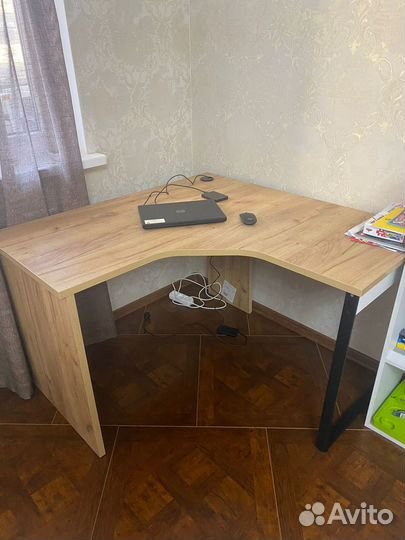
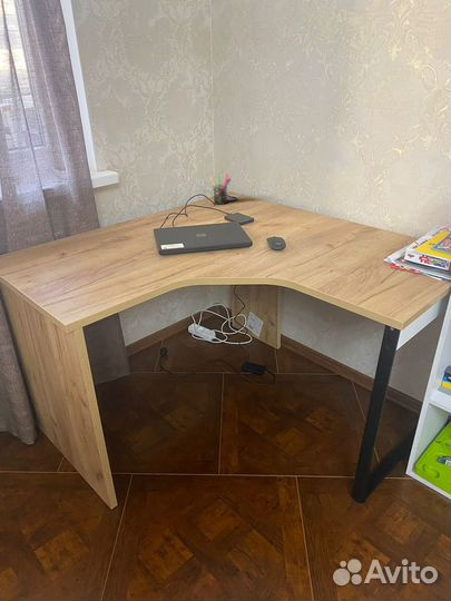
+ pen holder (220, 188)
